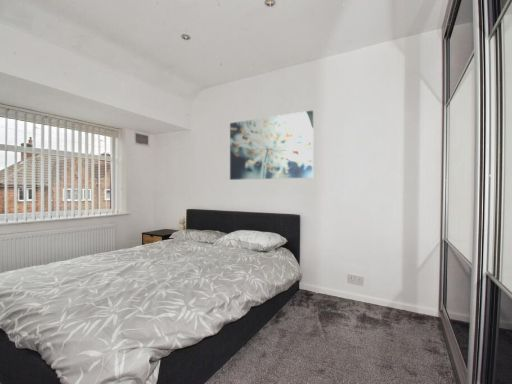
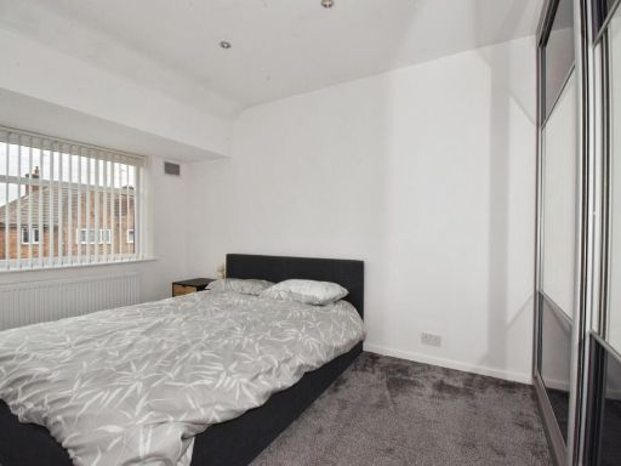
- wall art (268, 148)
